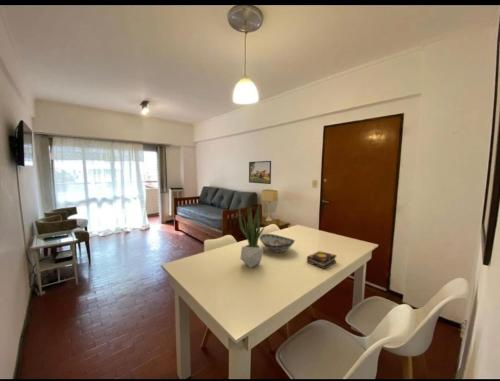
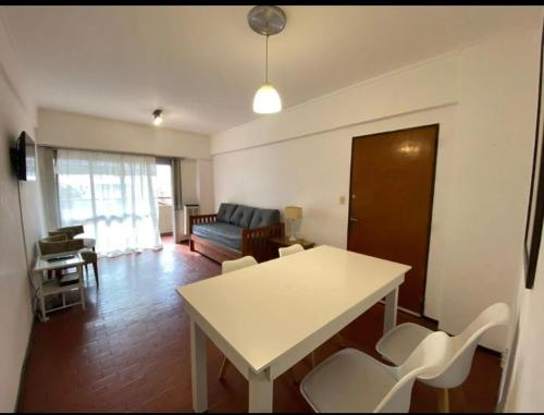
- book (321, 258)
- decorative bowl (276, 244)
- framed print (259, 172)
- potted plant (250, 234)
